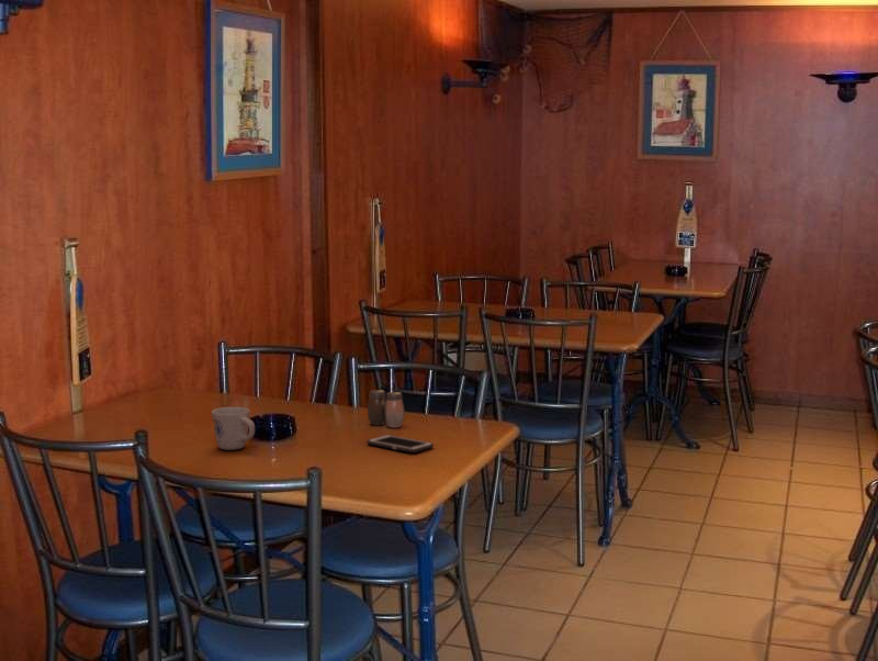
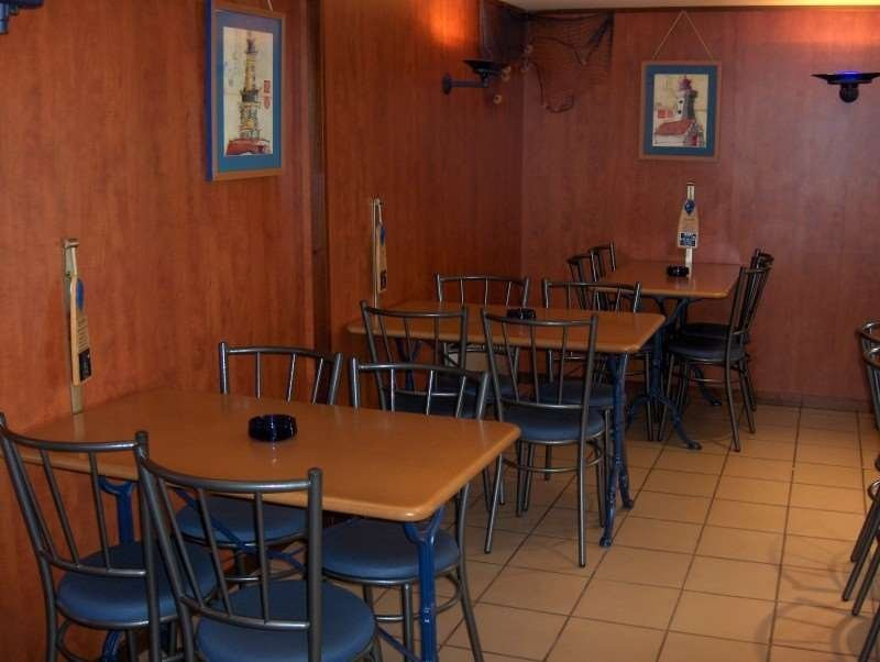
- cell phone (399, 444)
- mug (236, 429)
- salt and pepper shaker (385, 407)
